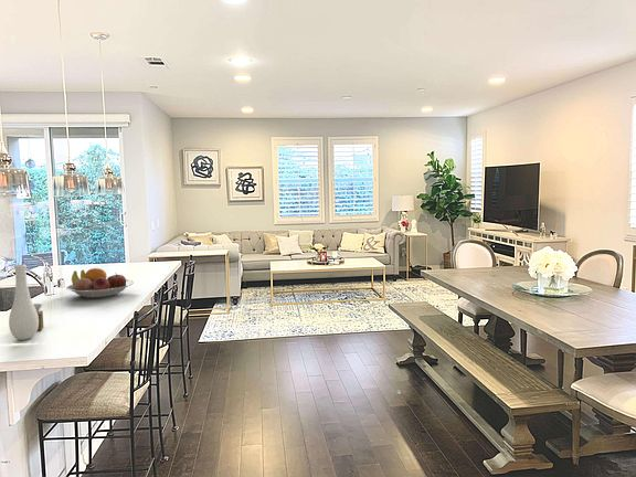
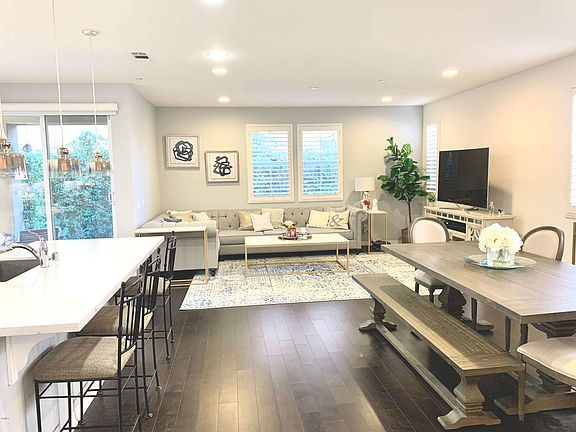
- vase (25, 298)
- fruit bowl (99, 282)
